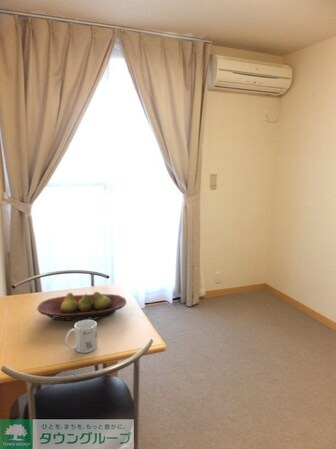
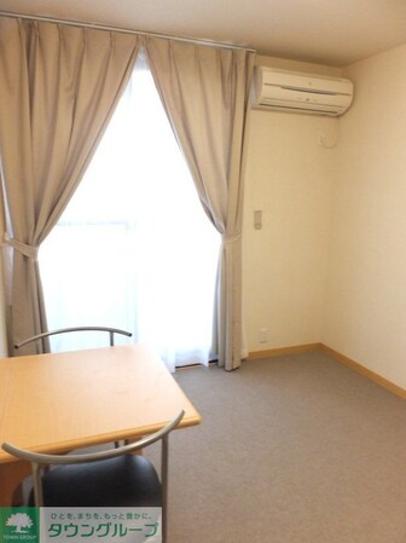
- mug (81, 337)
- fruit bowl (83, 304)
